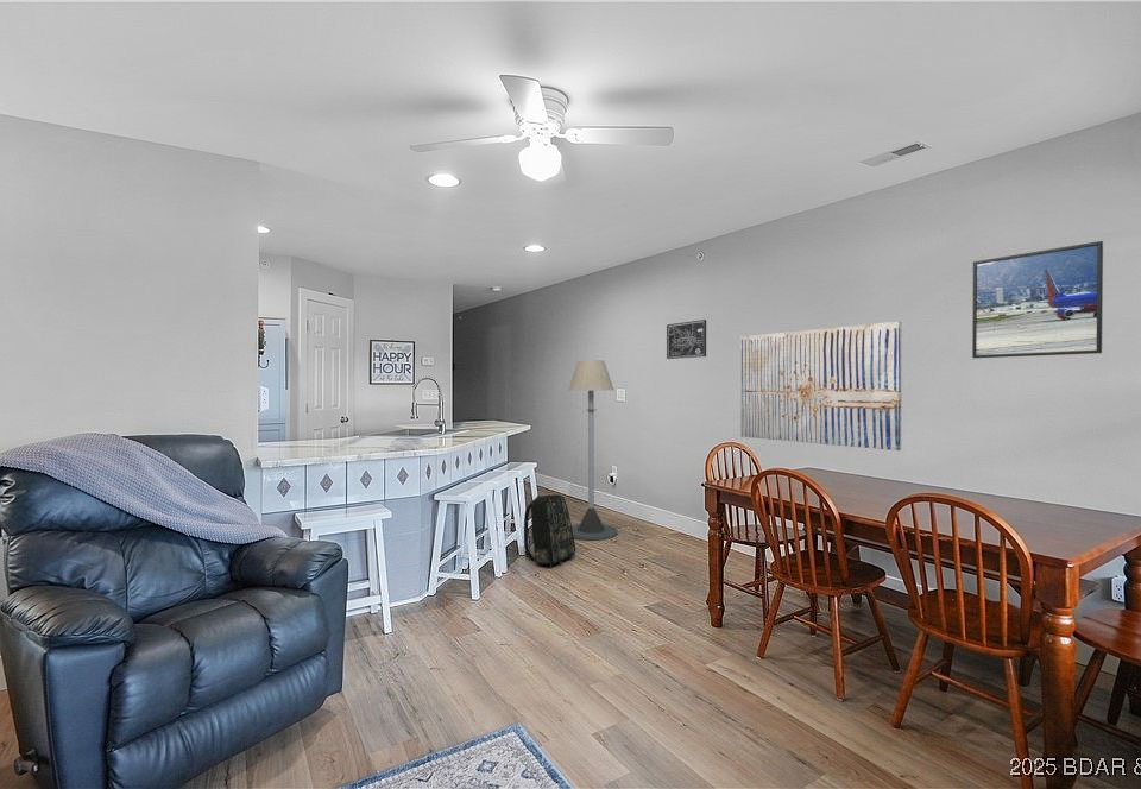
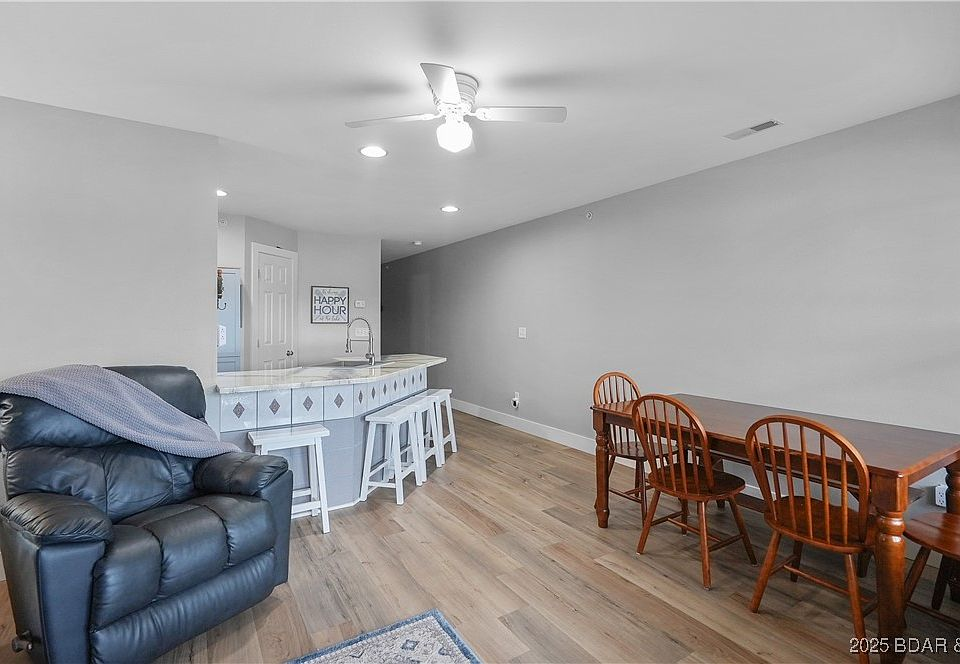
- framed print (1032, 304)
- floor lamp (591, 447)
- backpack (548, 526)
- wall art (811, 386)
- wall art (686, 340)
